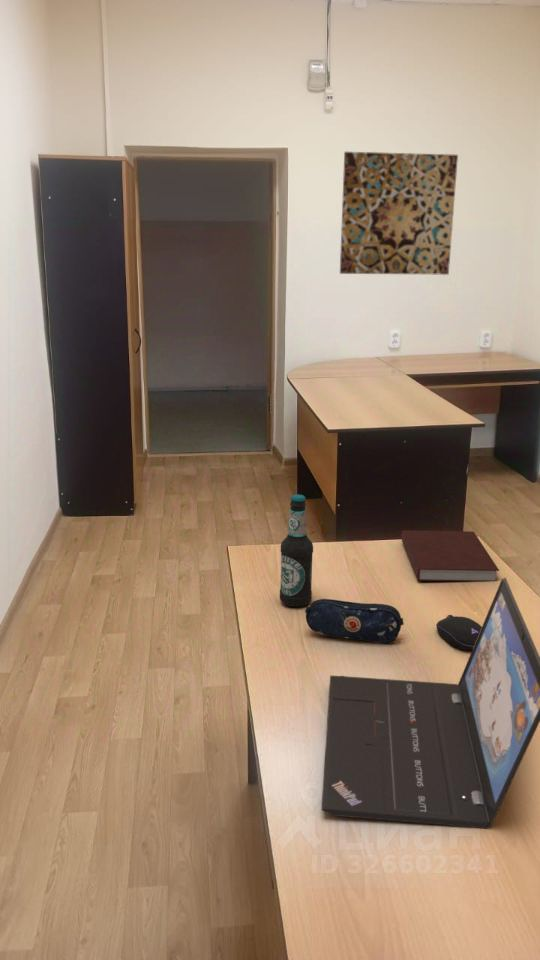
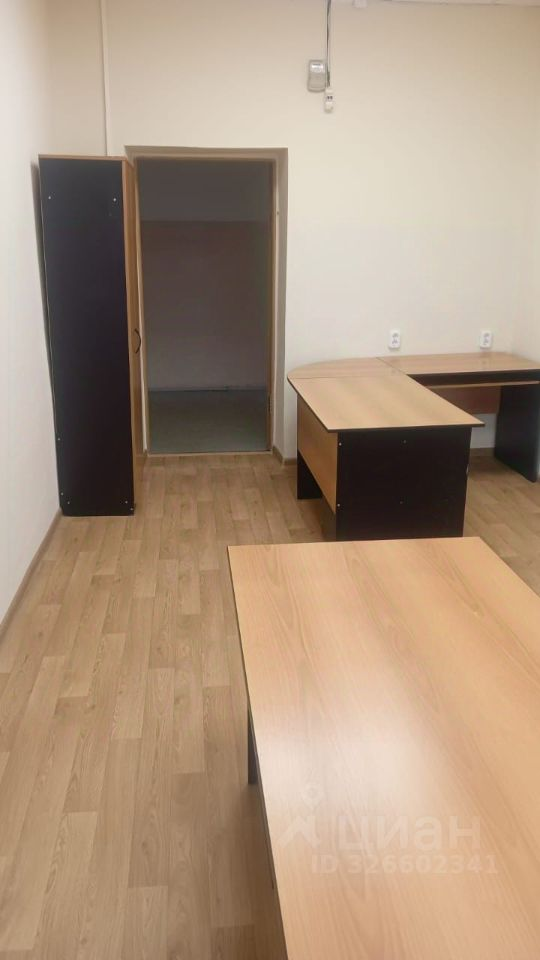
- pencil case (353, 620)
- wall art (397, 215)
- notebook (447, 554)
- laptop (422, 684)
- computer mouse (461, 629)
- bottle (296, 550)
